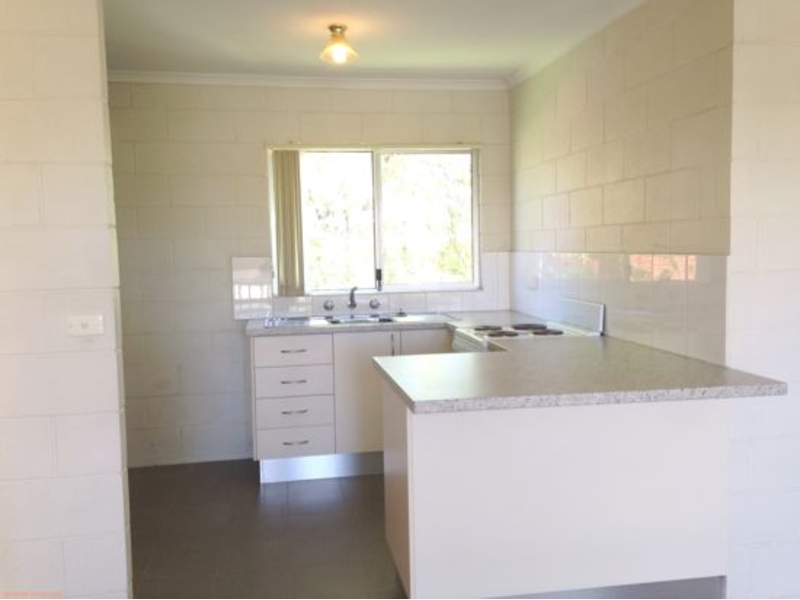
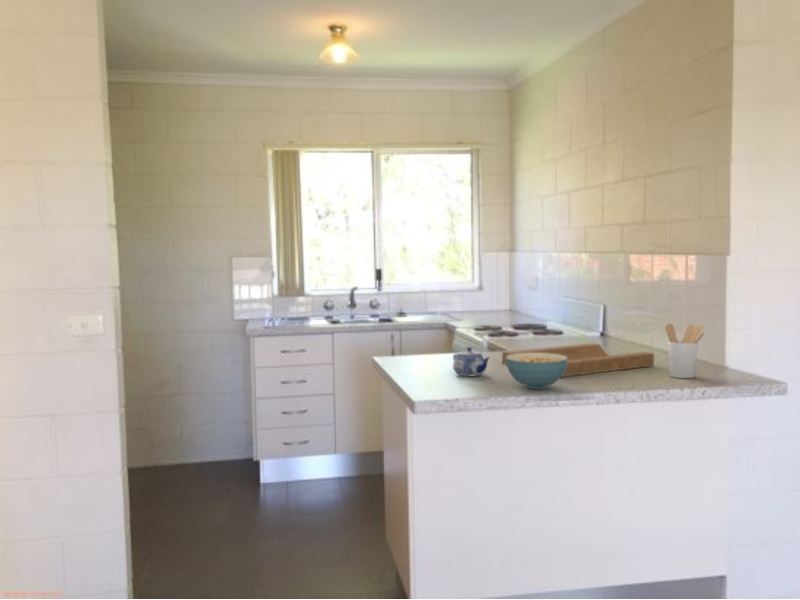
+ utensil holder (686, 349)
+ cereal bowl (536, 372)
+ teapot (471, 361)
+ cutting board (576, 358)
